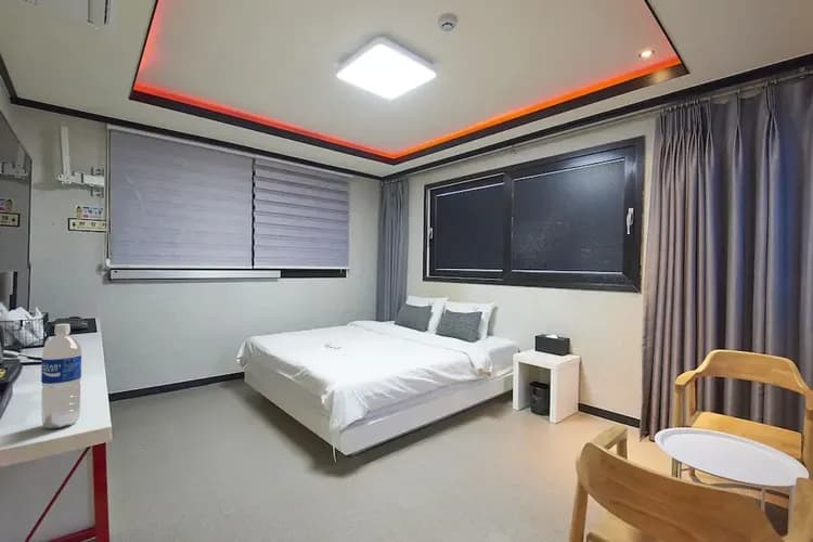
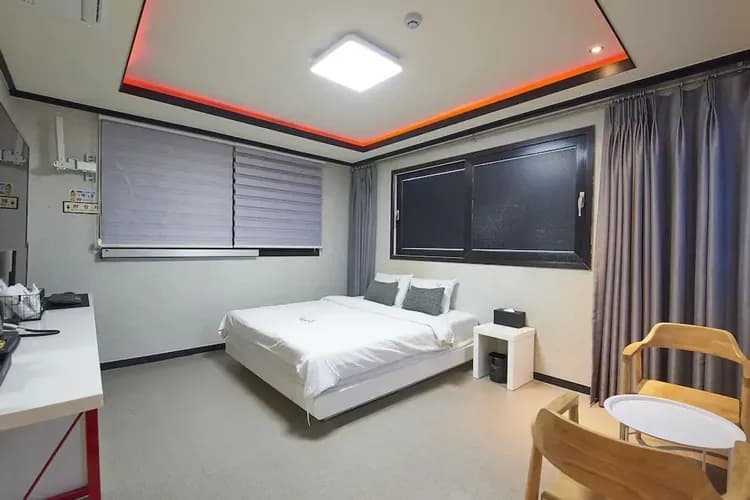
- water bottle (62, 374)
